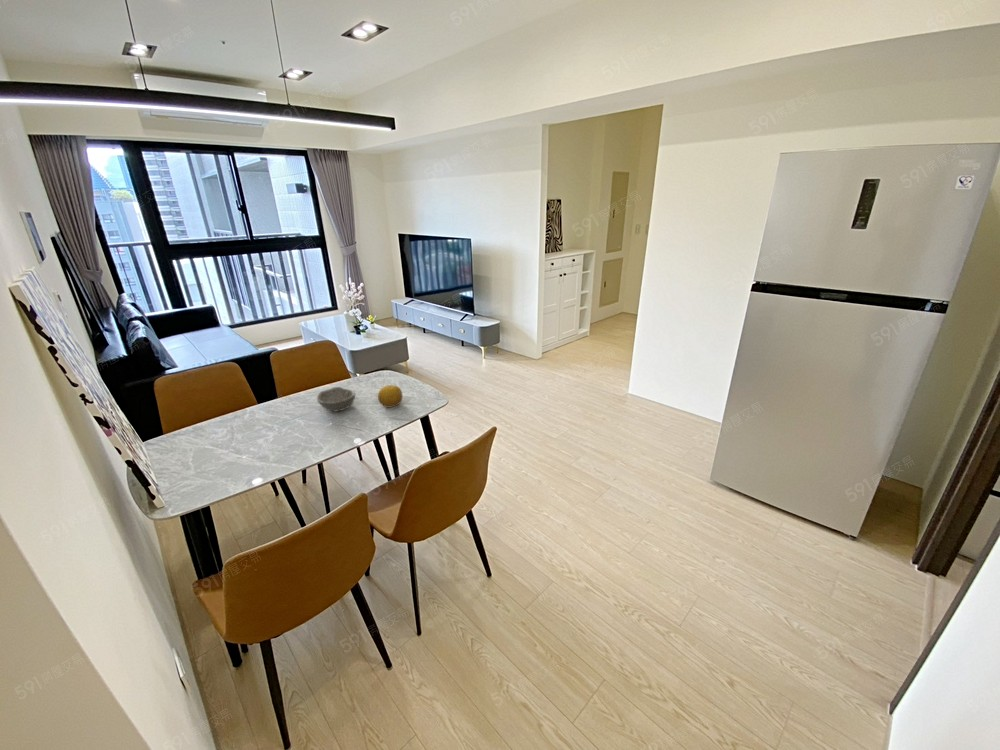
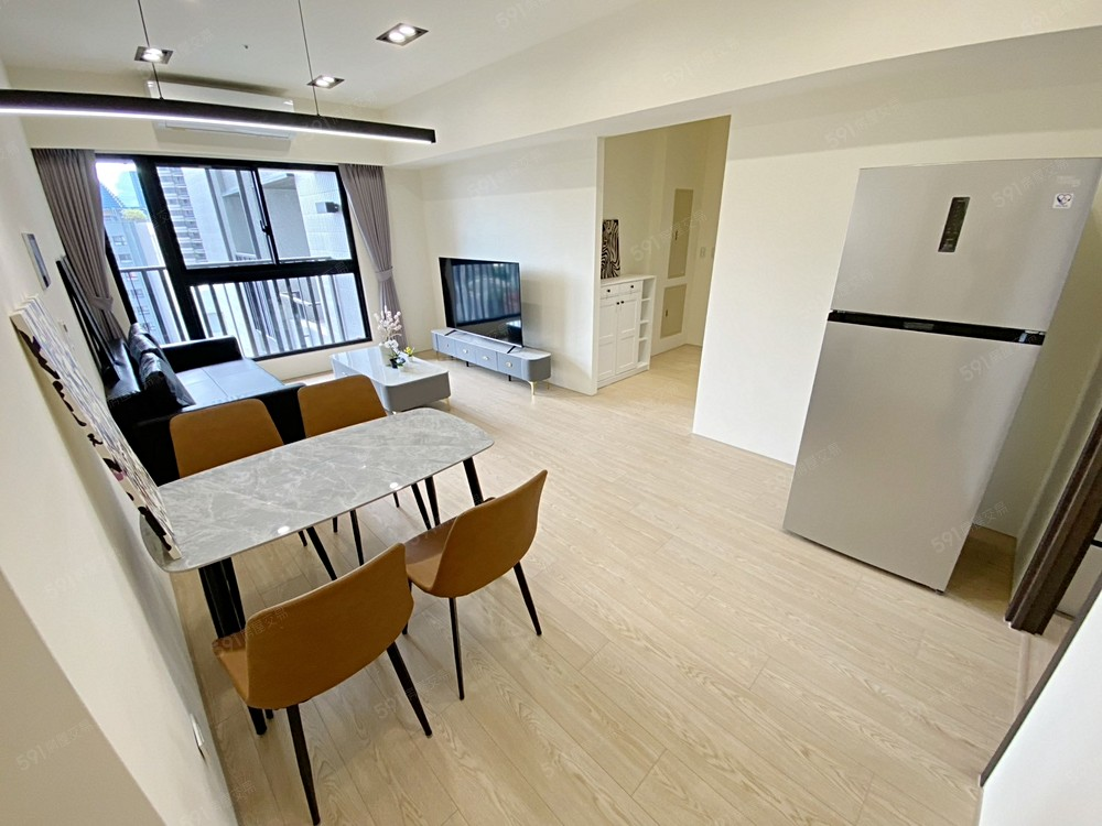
- fruit (390, 396)
- bowl (337, 401)
